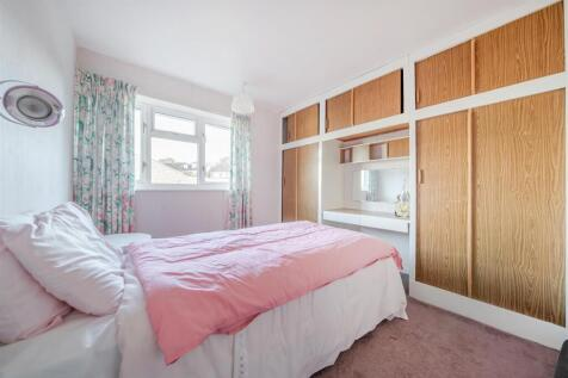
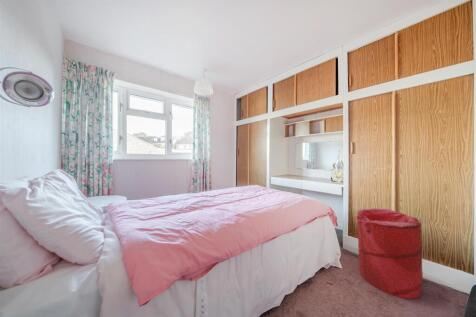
+ laundry hamper (386, 247)
